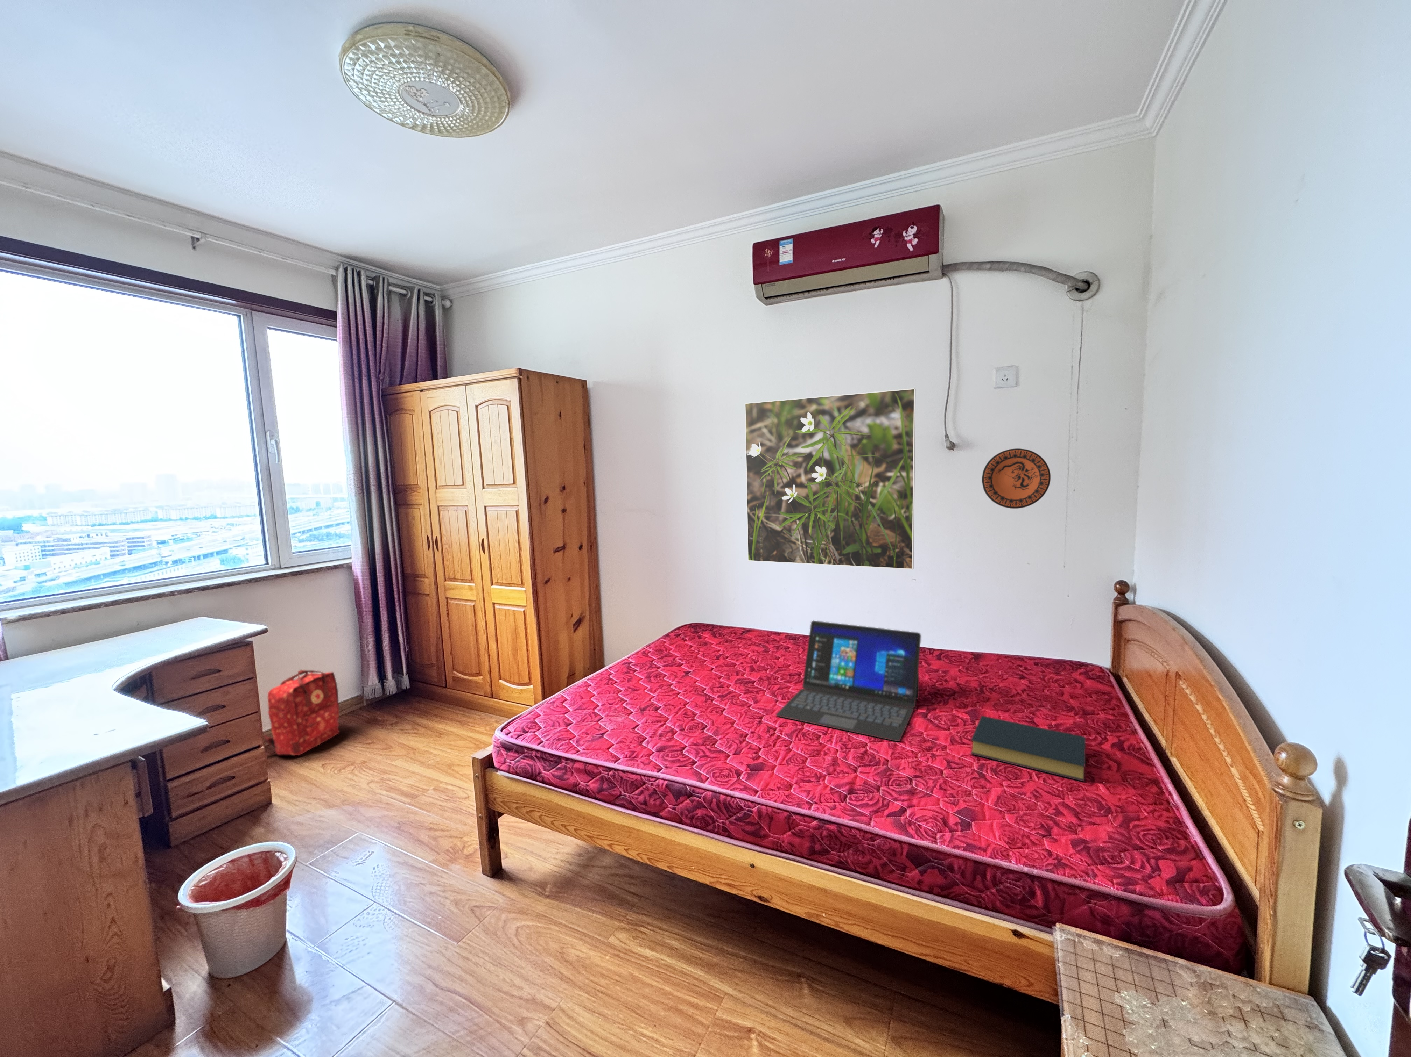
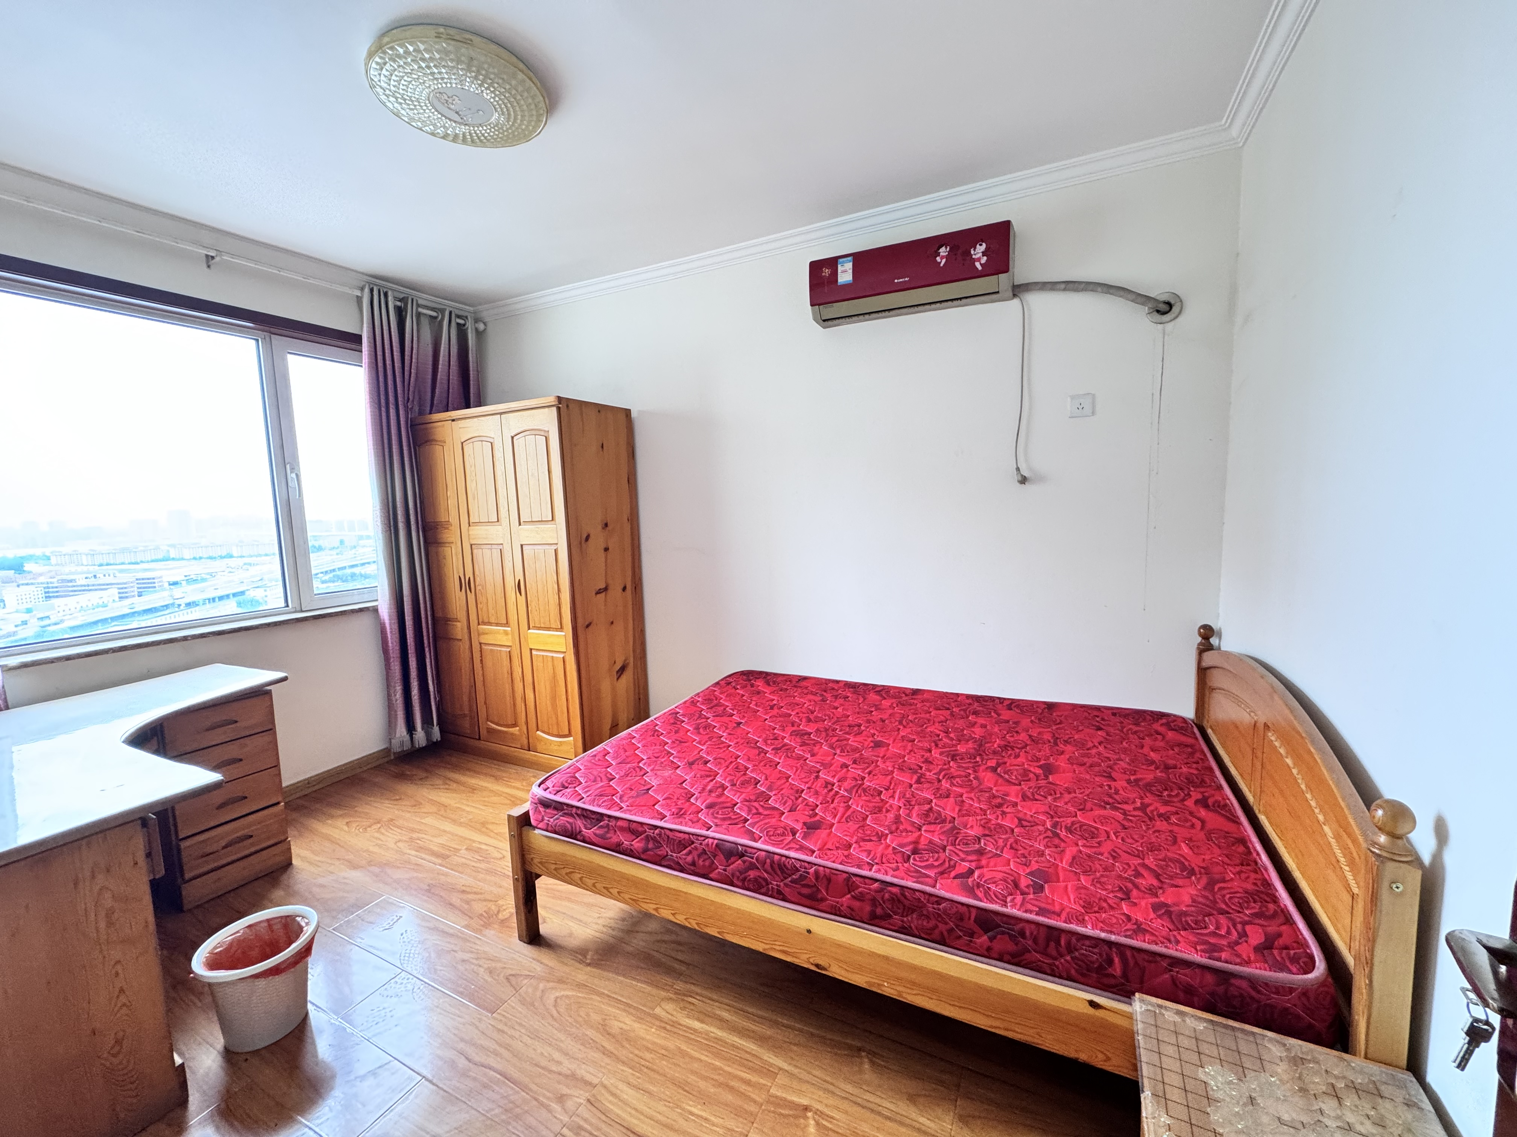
- decorative plate (1015, 479)
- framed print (824, 482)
- laptop (850, 673)
- backpack (300, 707)
- hardback book (1028, 745)
